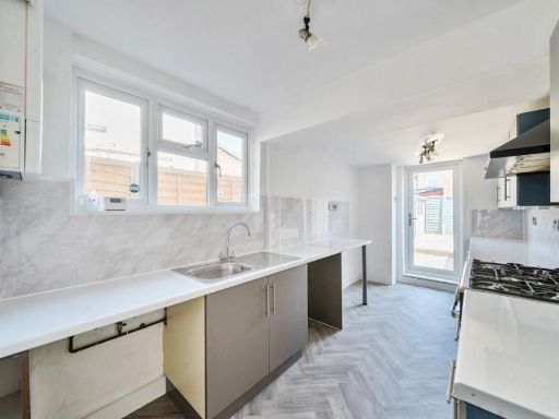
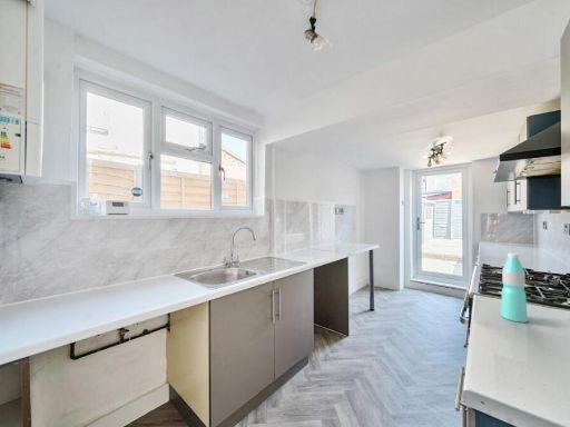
+ water bottle (513, 285)
